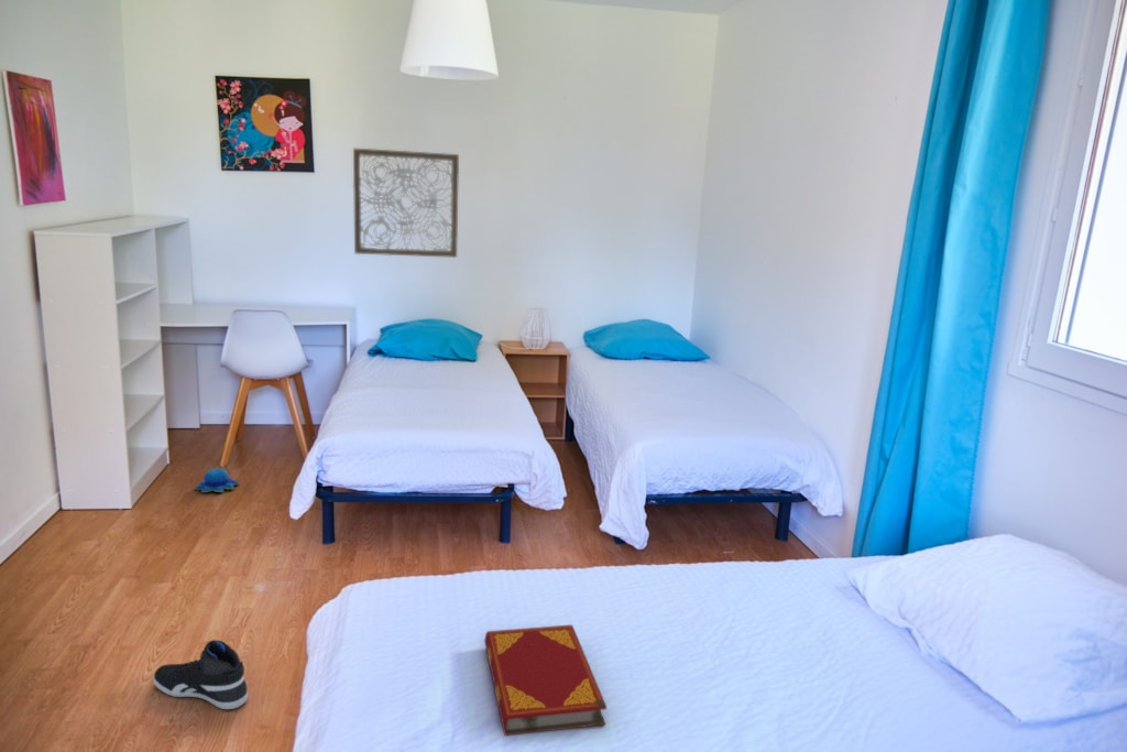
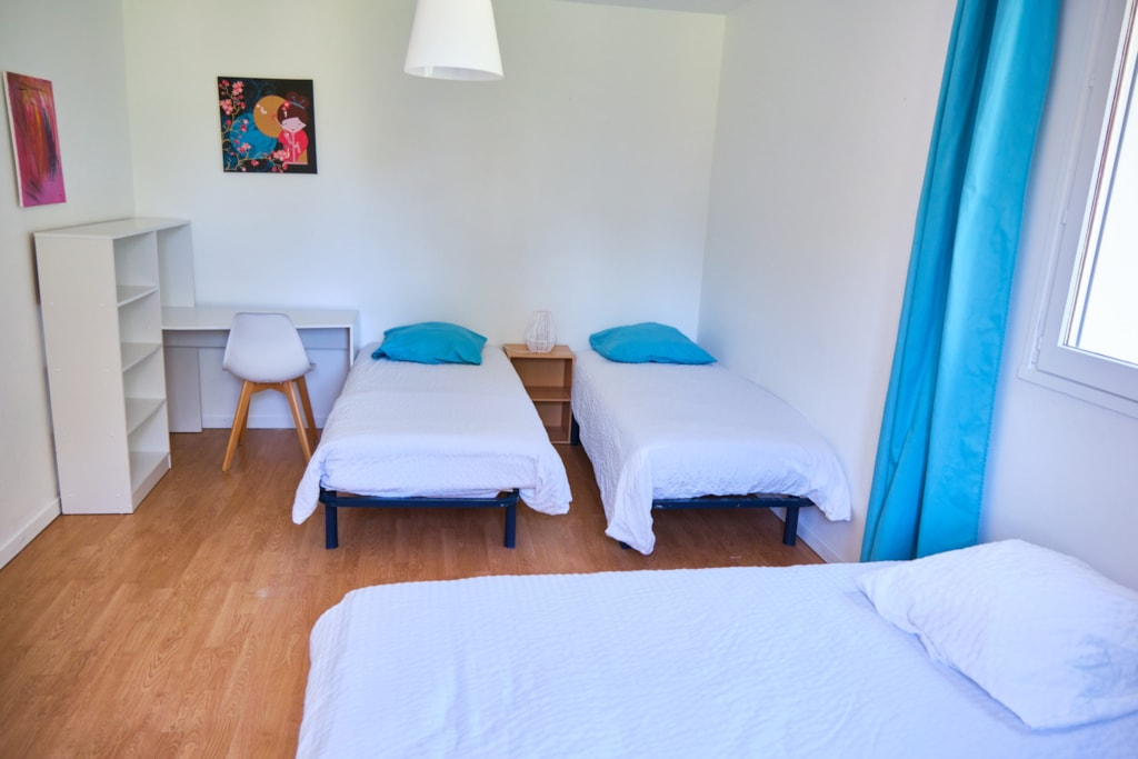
- wall art (402, 204)
- plush toy (217, 478)
- hardback book (540, 675)
- sneaker (200, 664)
